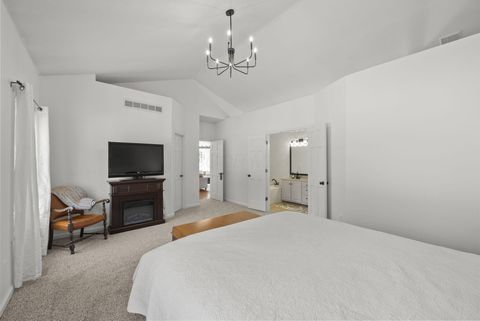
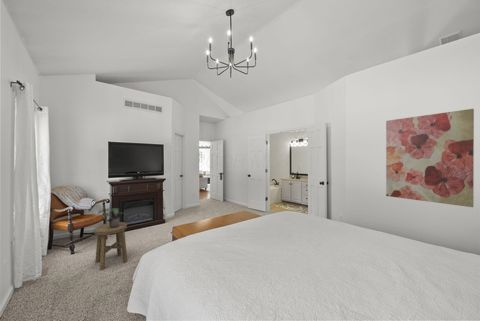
+ wall art (424, 158)
+ potted plant (112, 217)
+ stool (112, 244)
